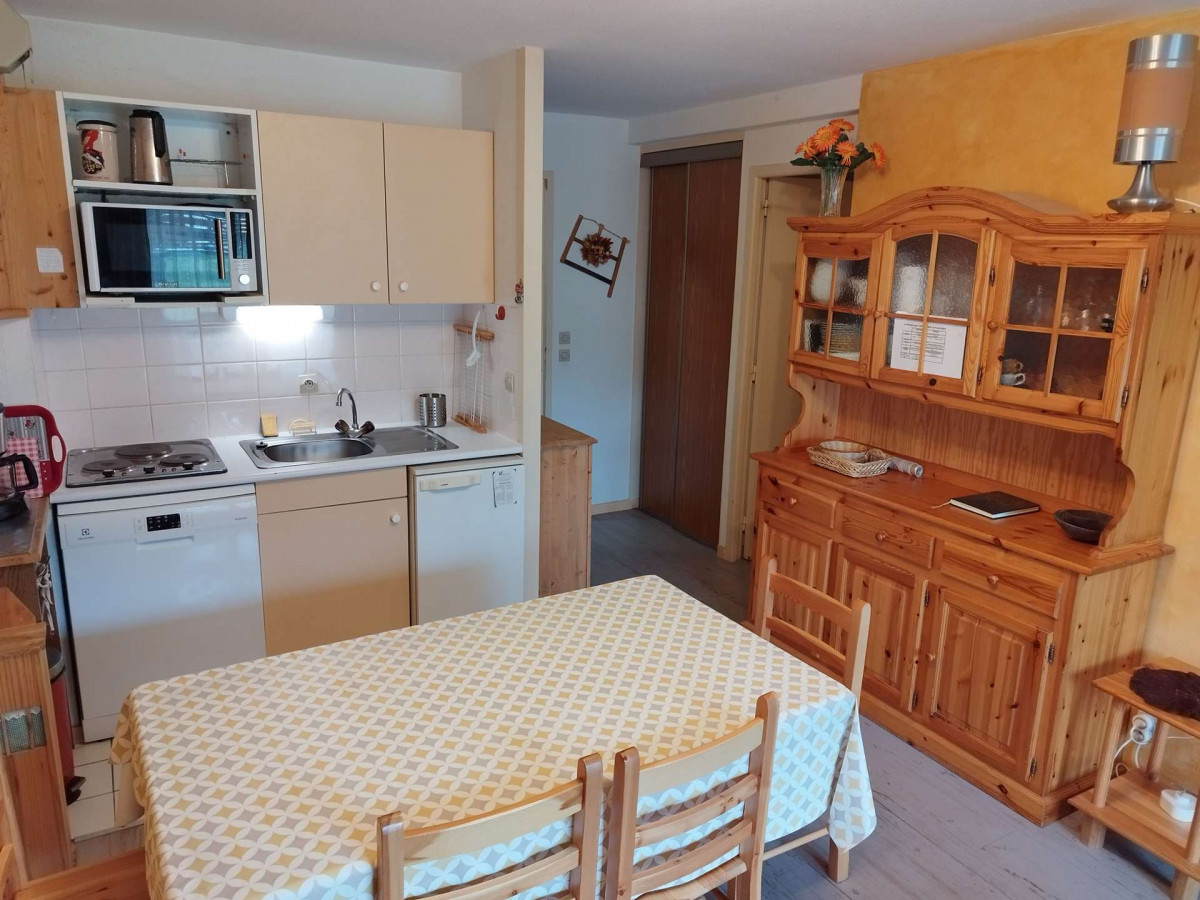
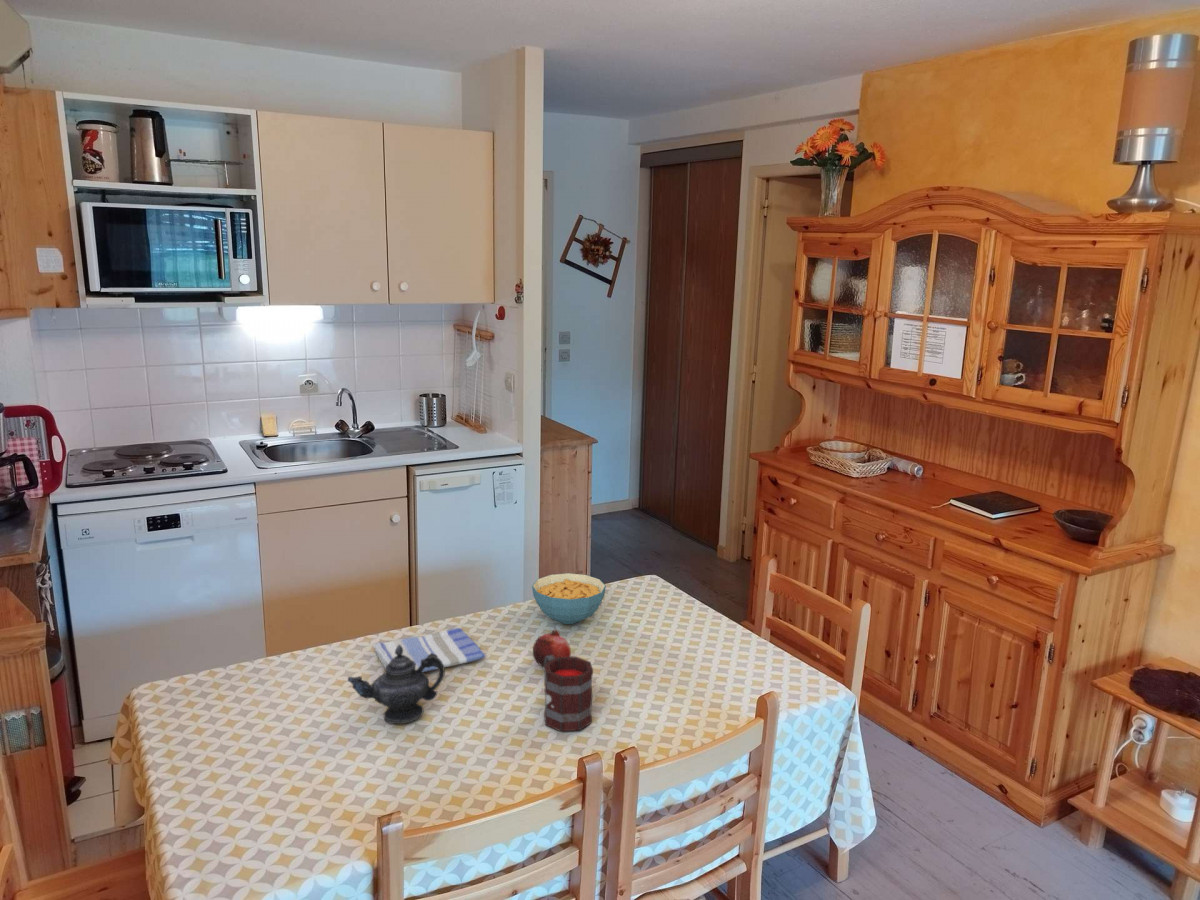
+ fruit (551, 647)
+ teapot (397, 681)
+ mug (562, 688)
+ cereal bowl (568, 602)
+ dish towel (428, 651)
